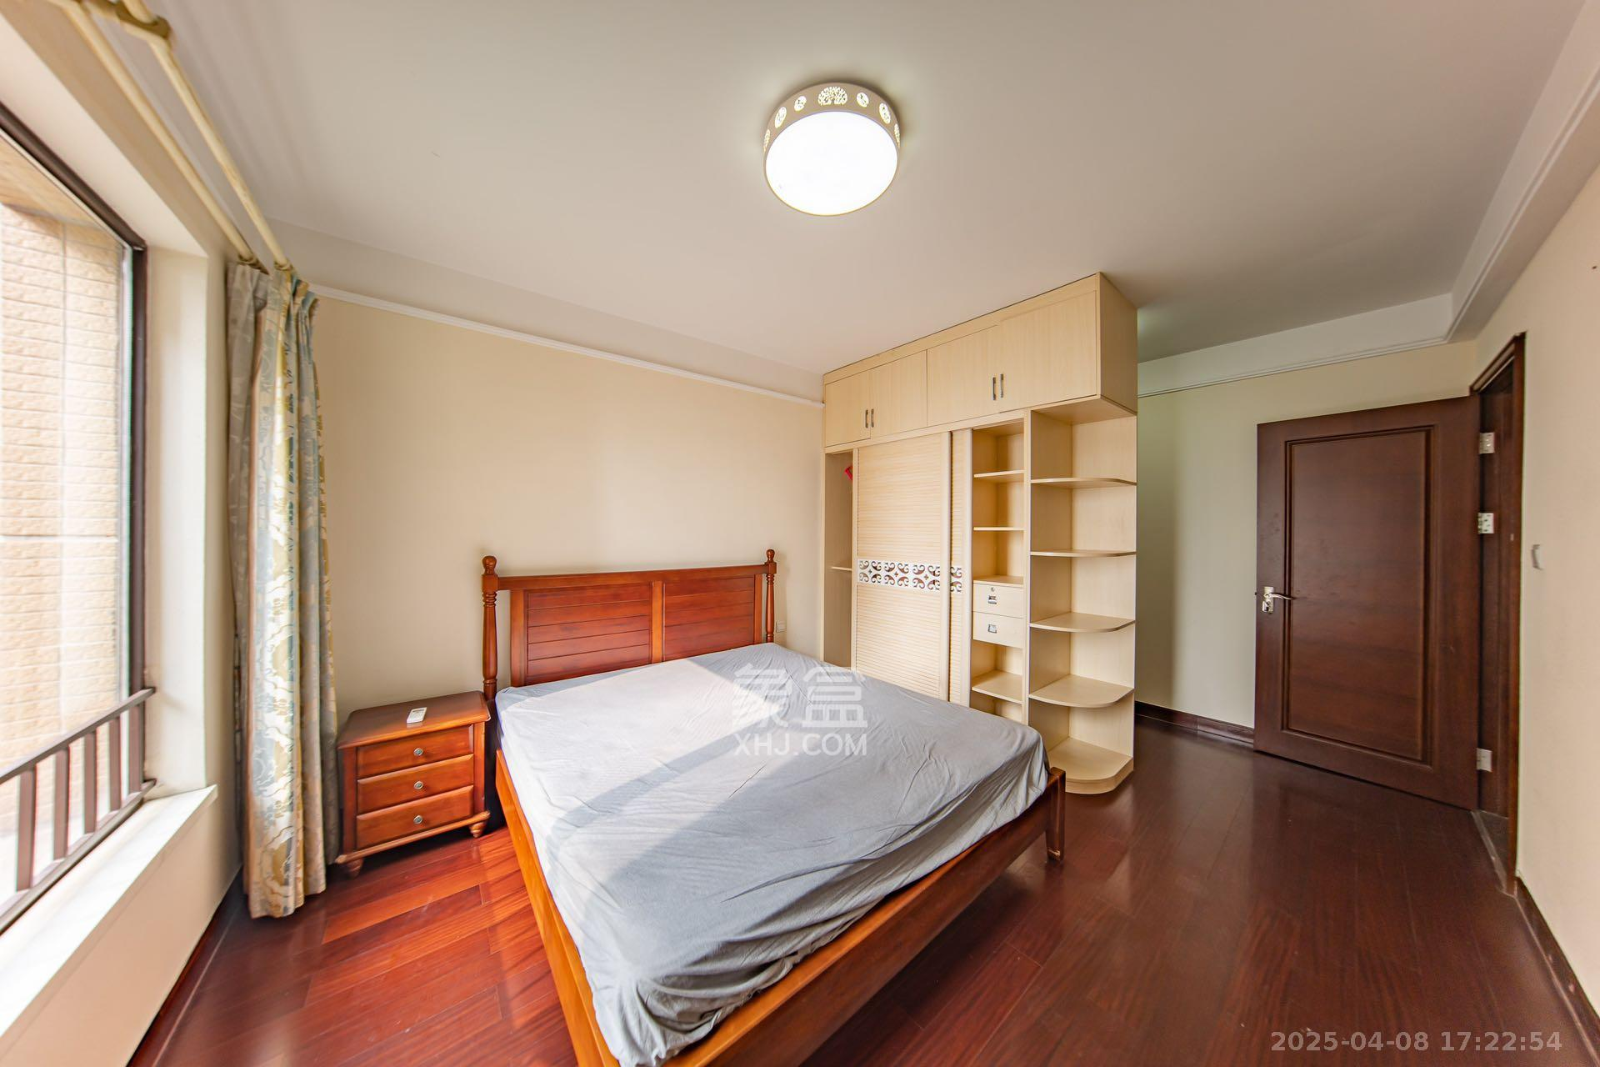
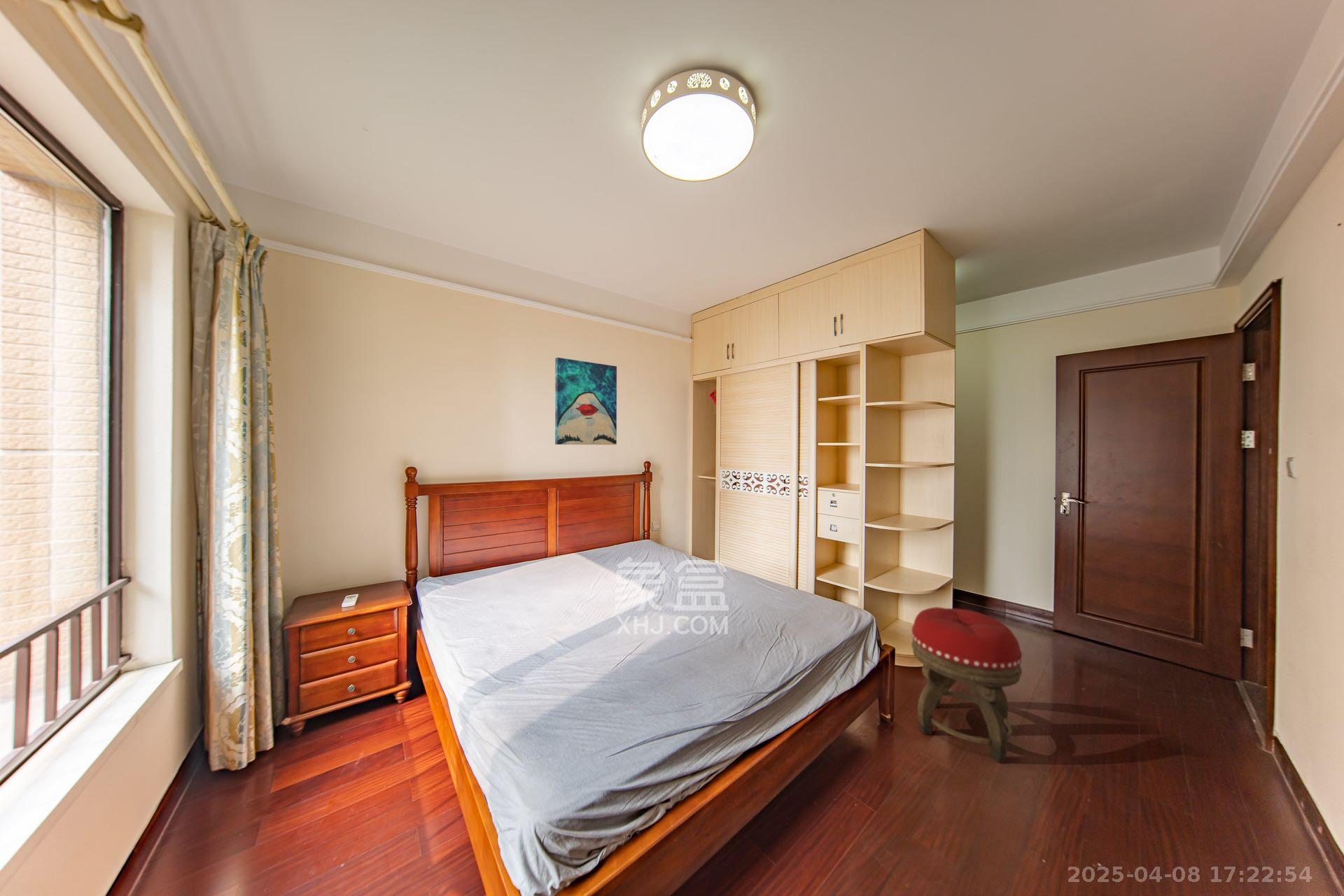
+ footstool (962, 673)
+ wall art (587, 403)
